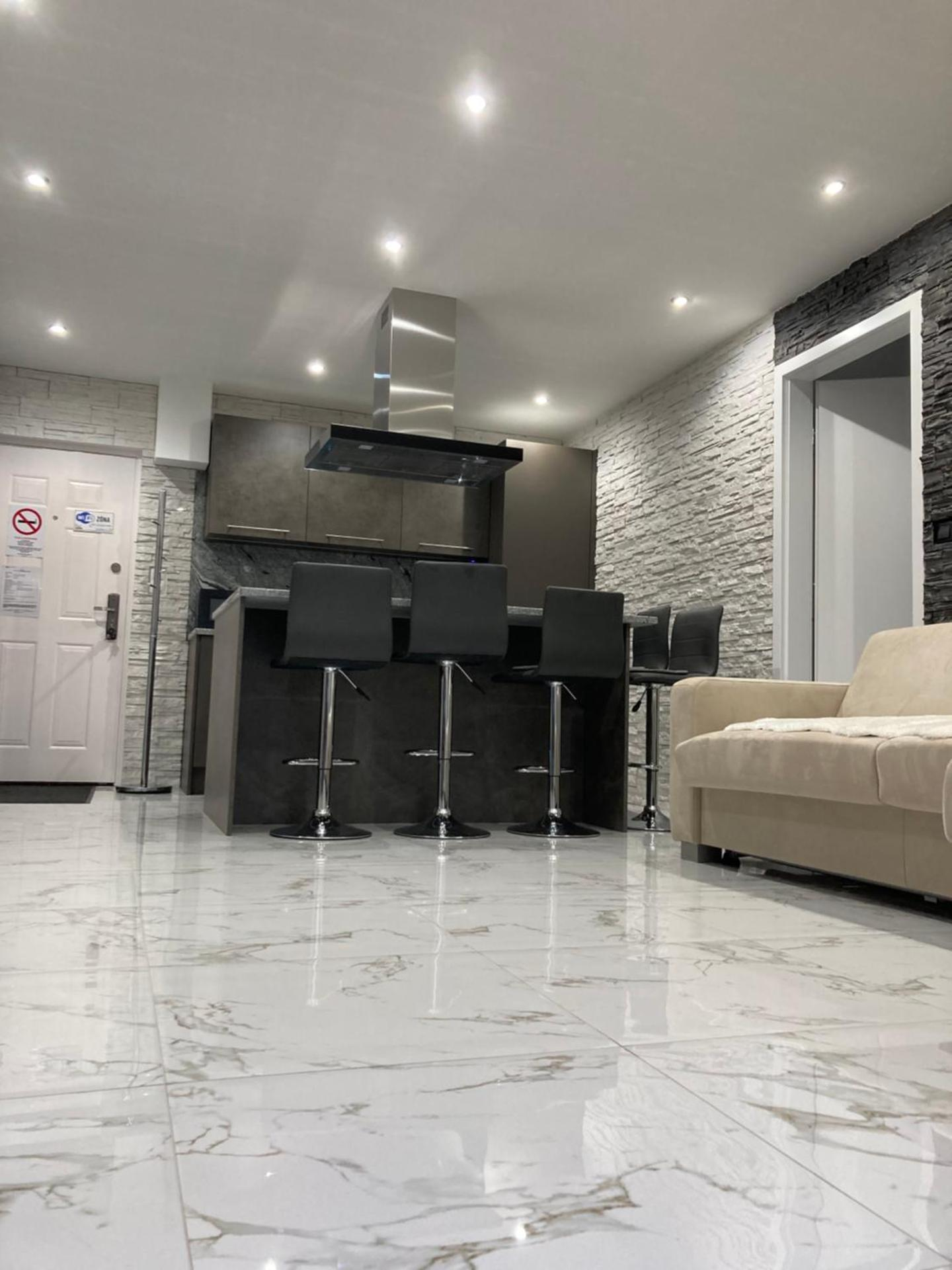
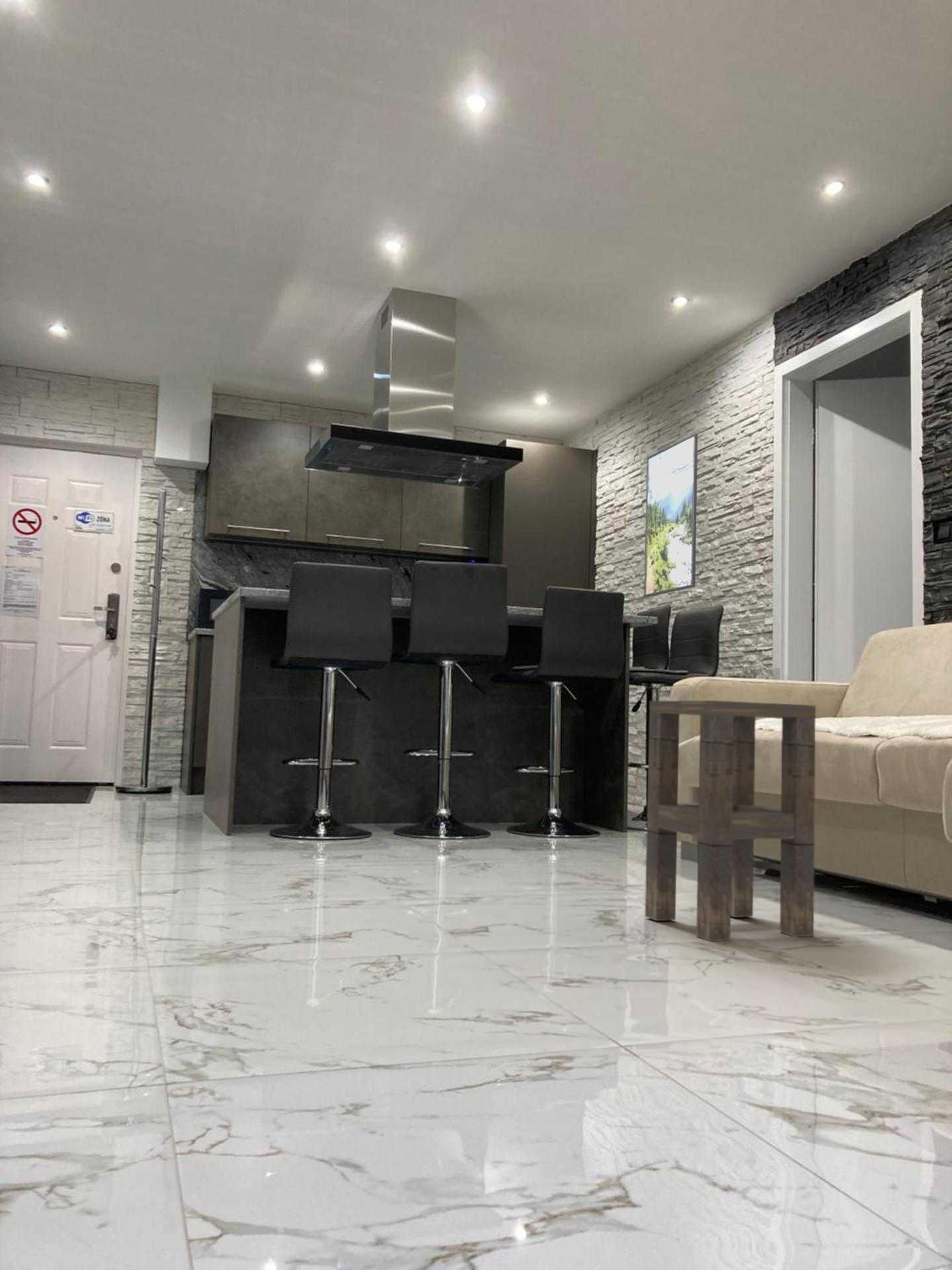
+ side table (728, 813)
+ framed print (670, 519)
